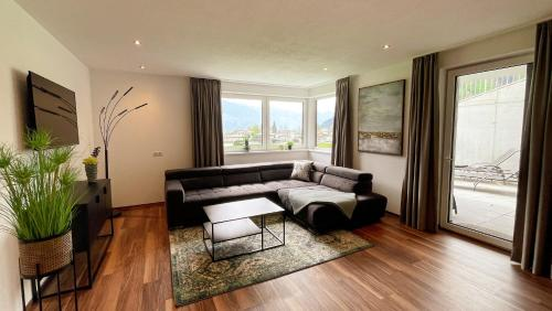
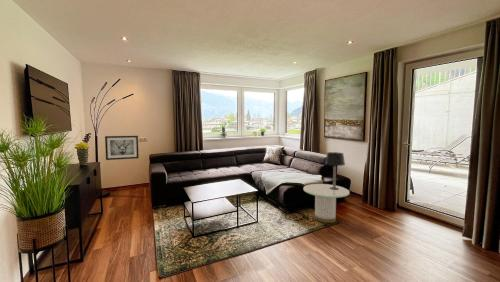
+ wall art (122, 147)
+ table lamp (334, 170)
+ side table (325, 204)
